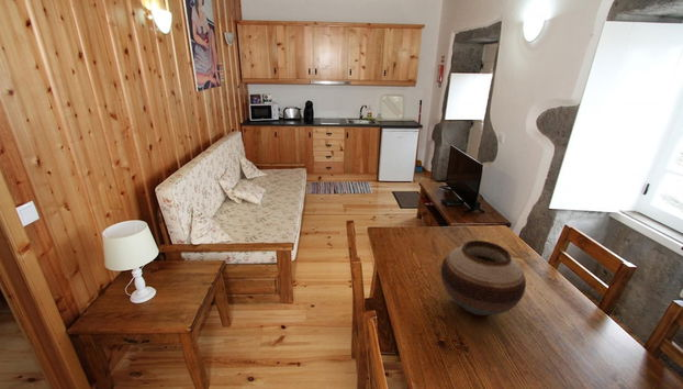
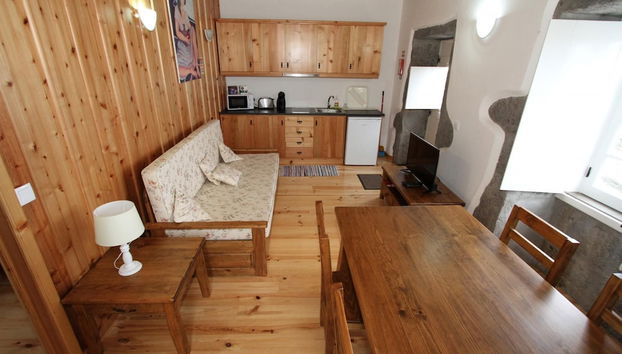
- vase (480, 279)
